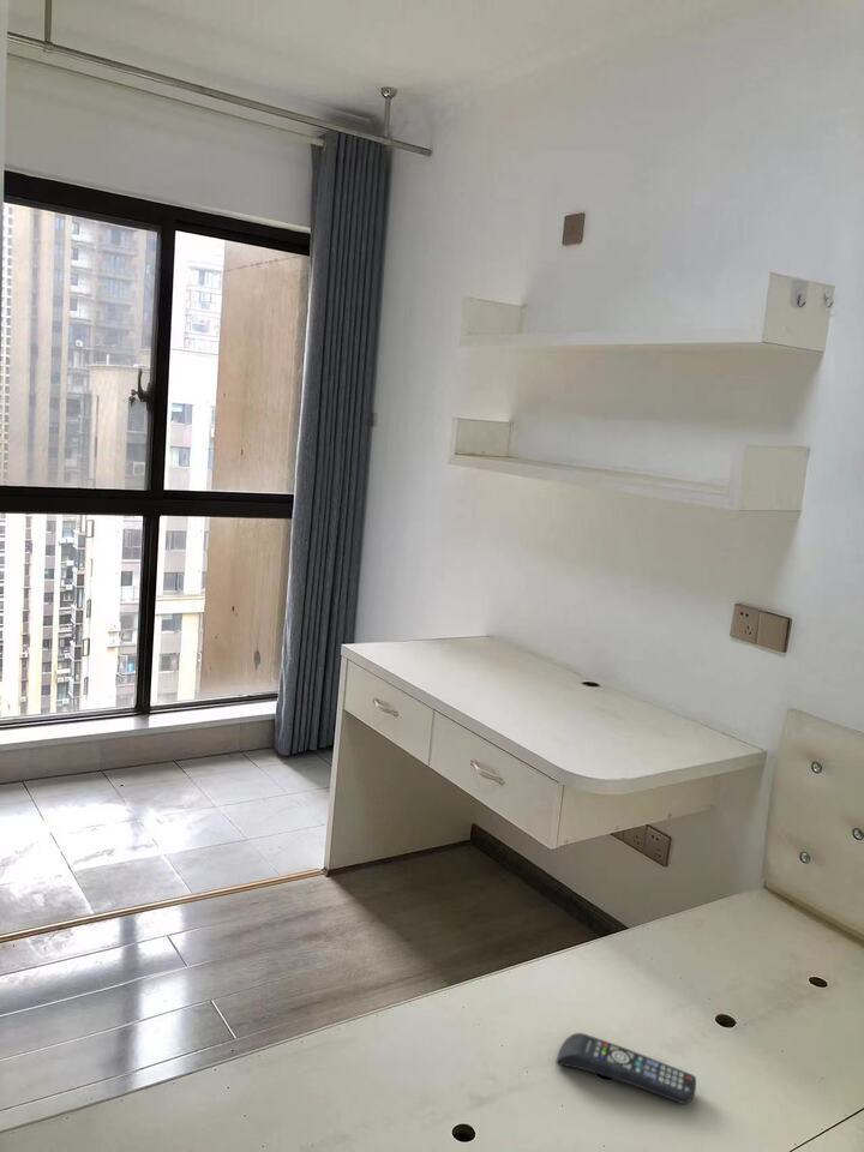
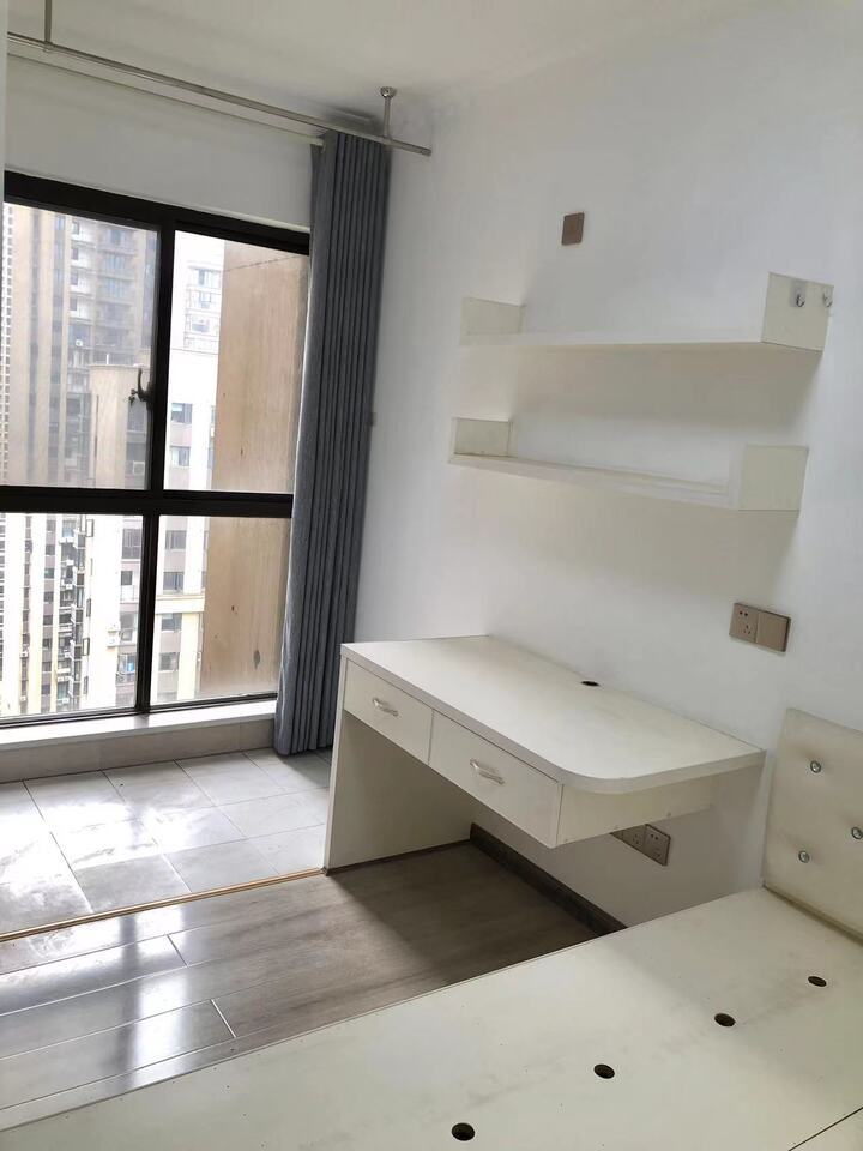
- remote control (625, 1067)
